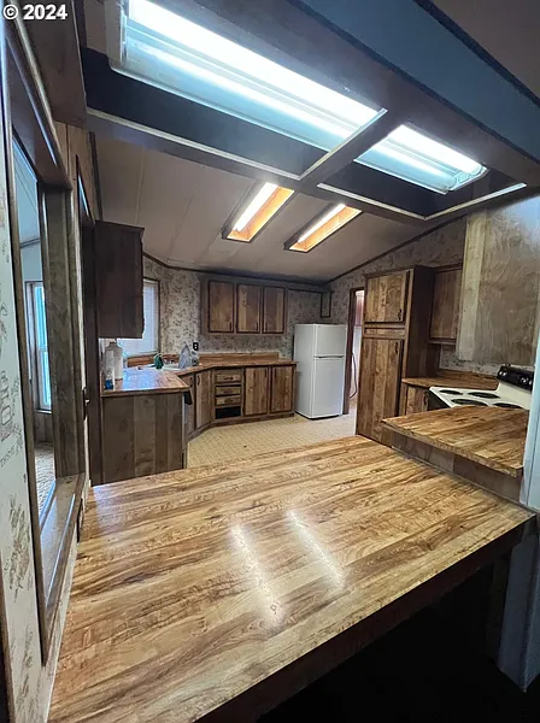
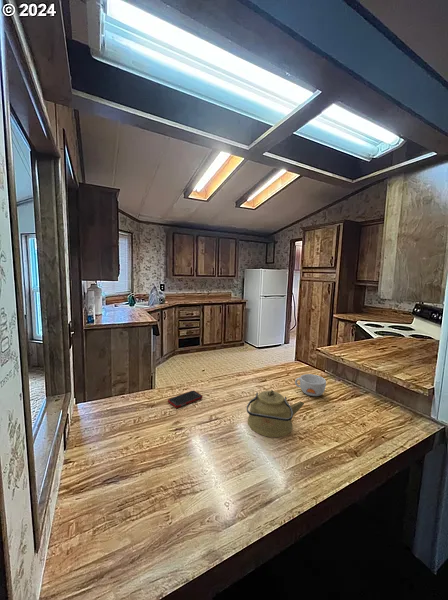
+ kettle (275, 407)
+ cell phone (185, 398)
+ bowl (310, 385)
